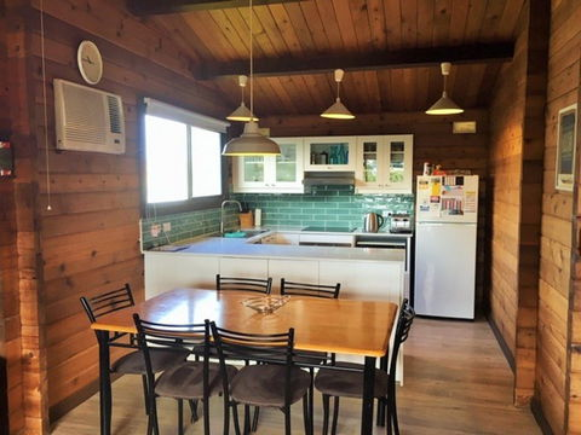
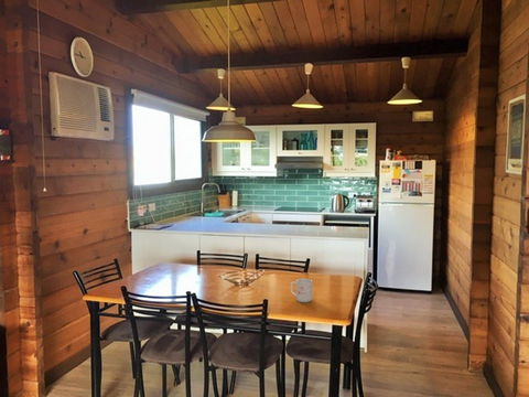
+ mug (301, 290)
